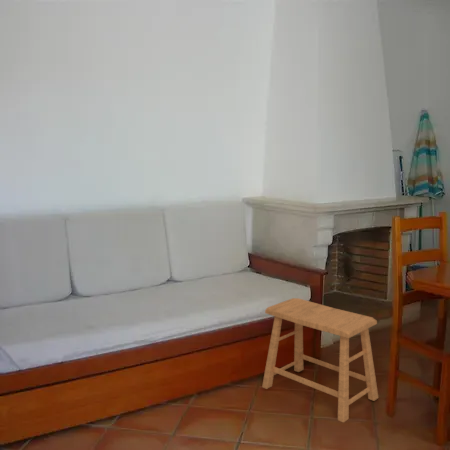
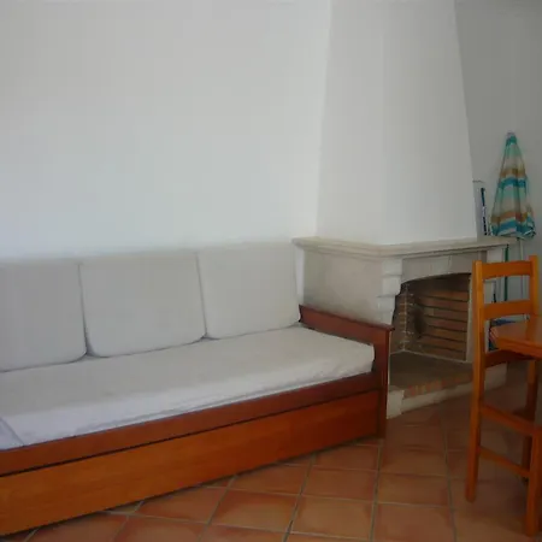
- stool (316, 359)
